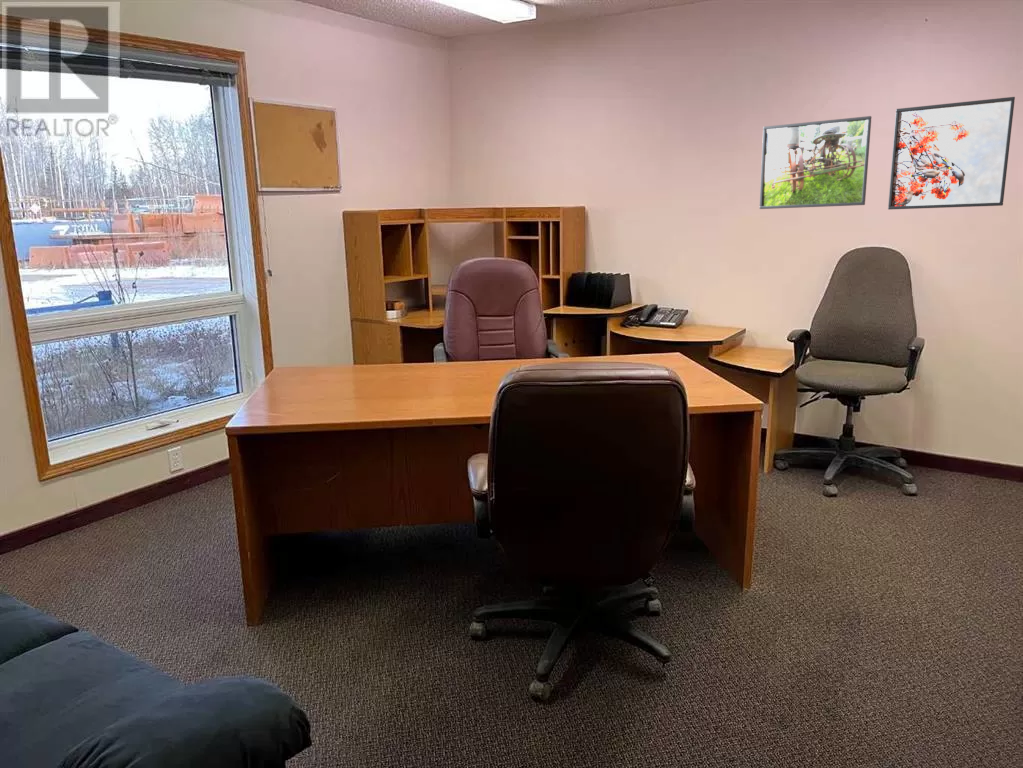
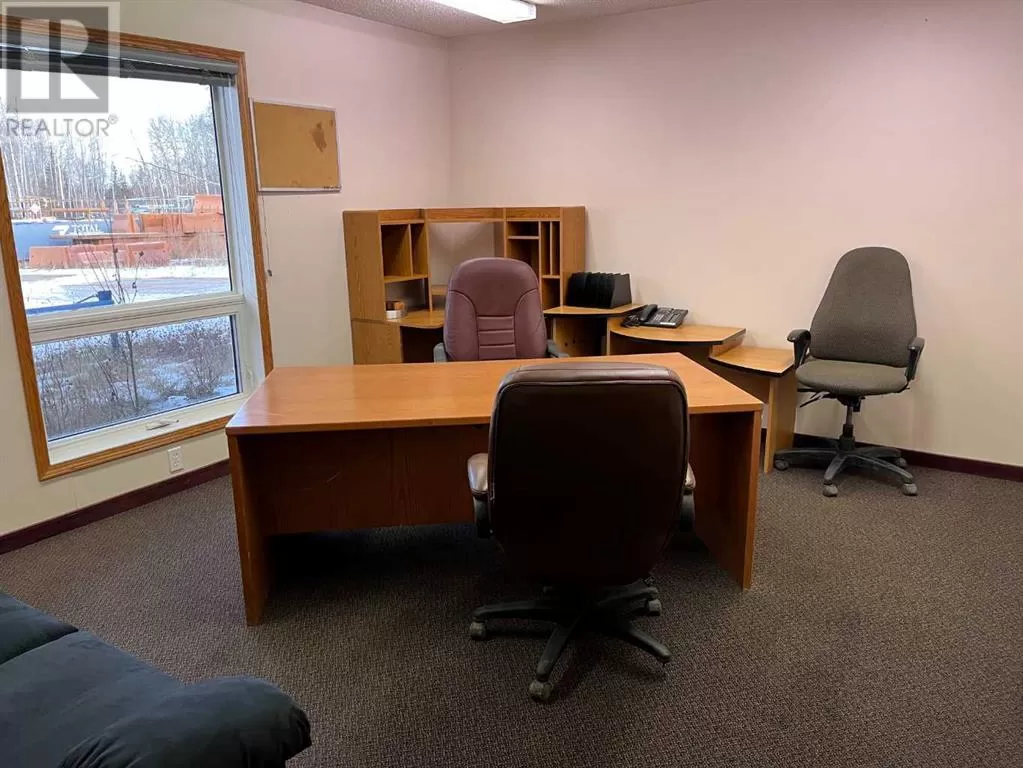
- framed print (948, 156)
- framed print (812, 164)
